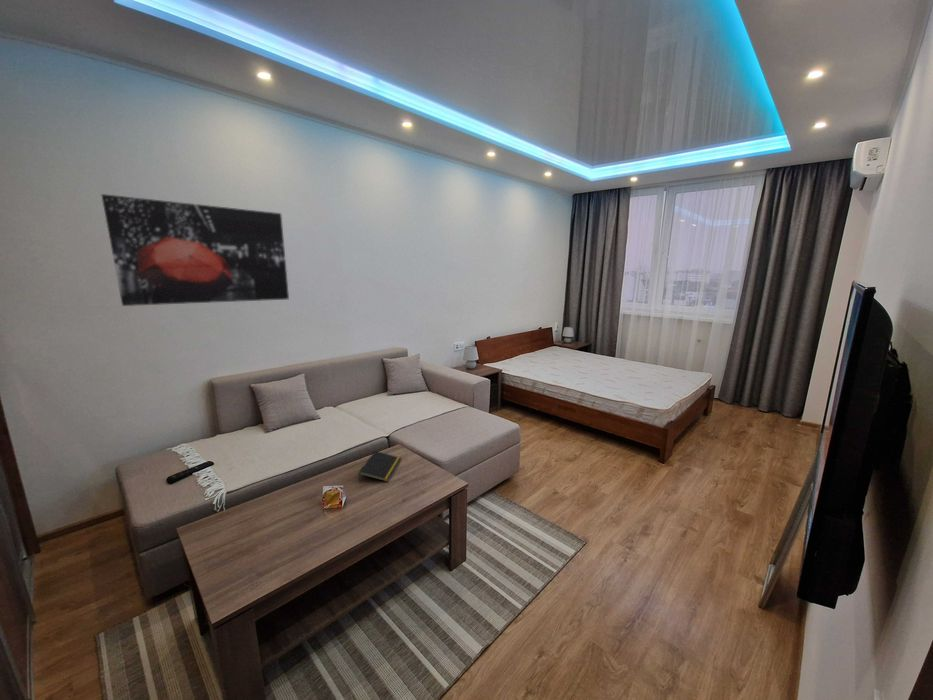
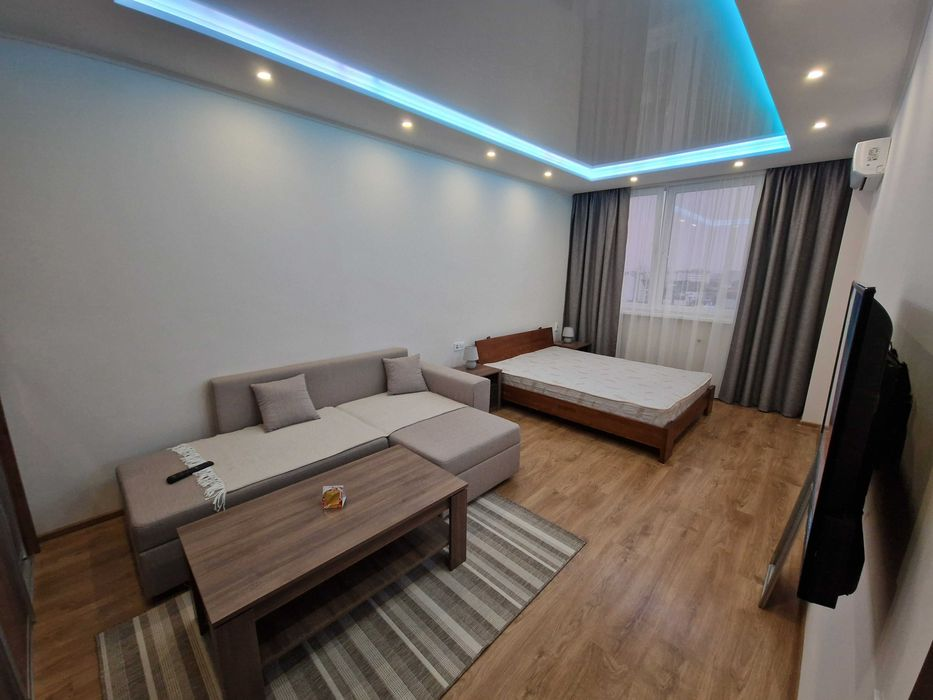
- notepad (381, 465)
- wall art (209, 255)
